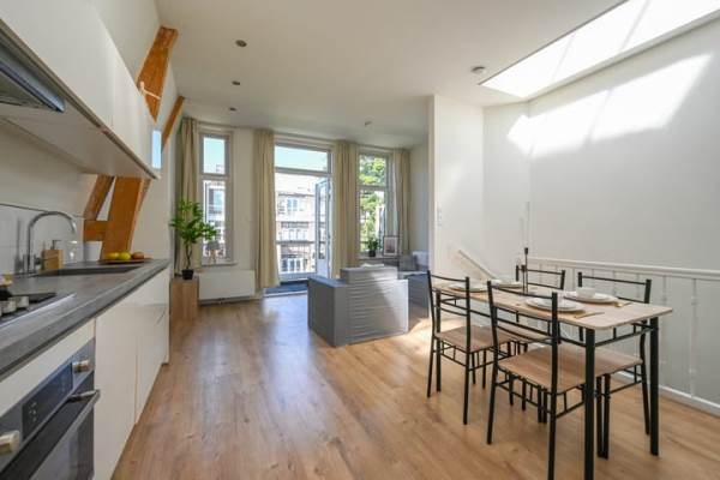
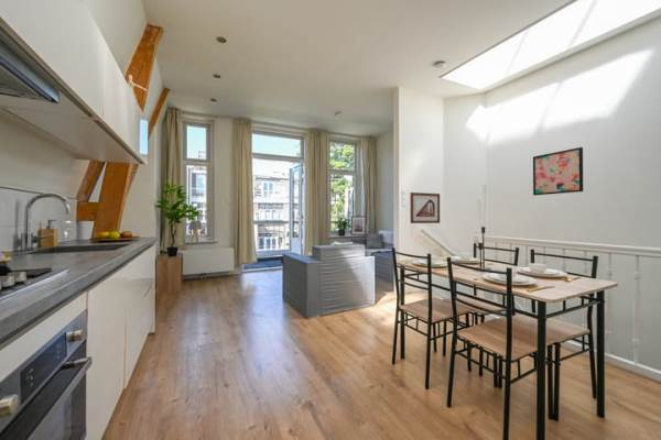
+ wall art (556, 173)
+ picture frame (425, 208)
